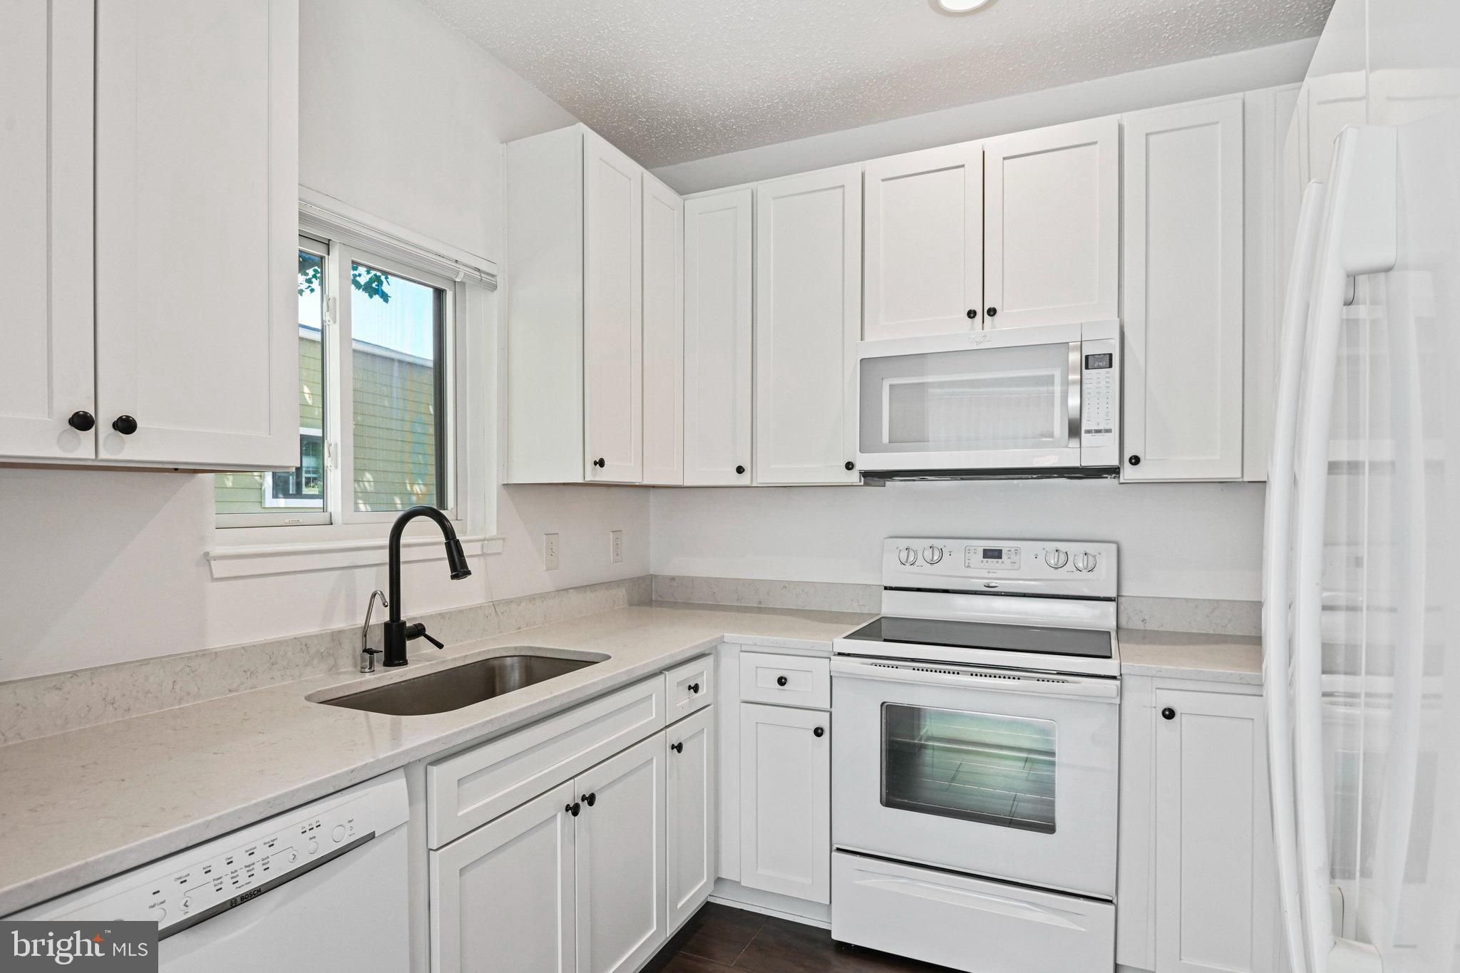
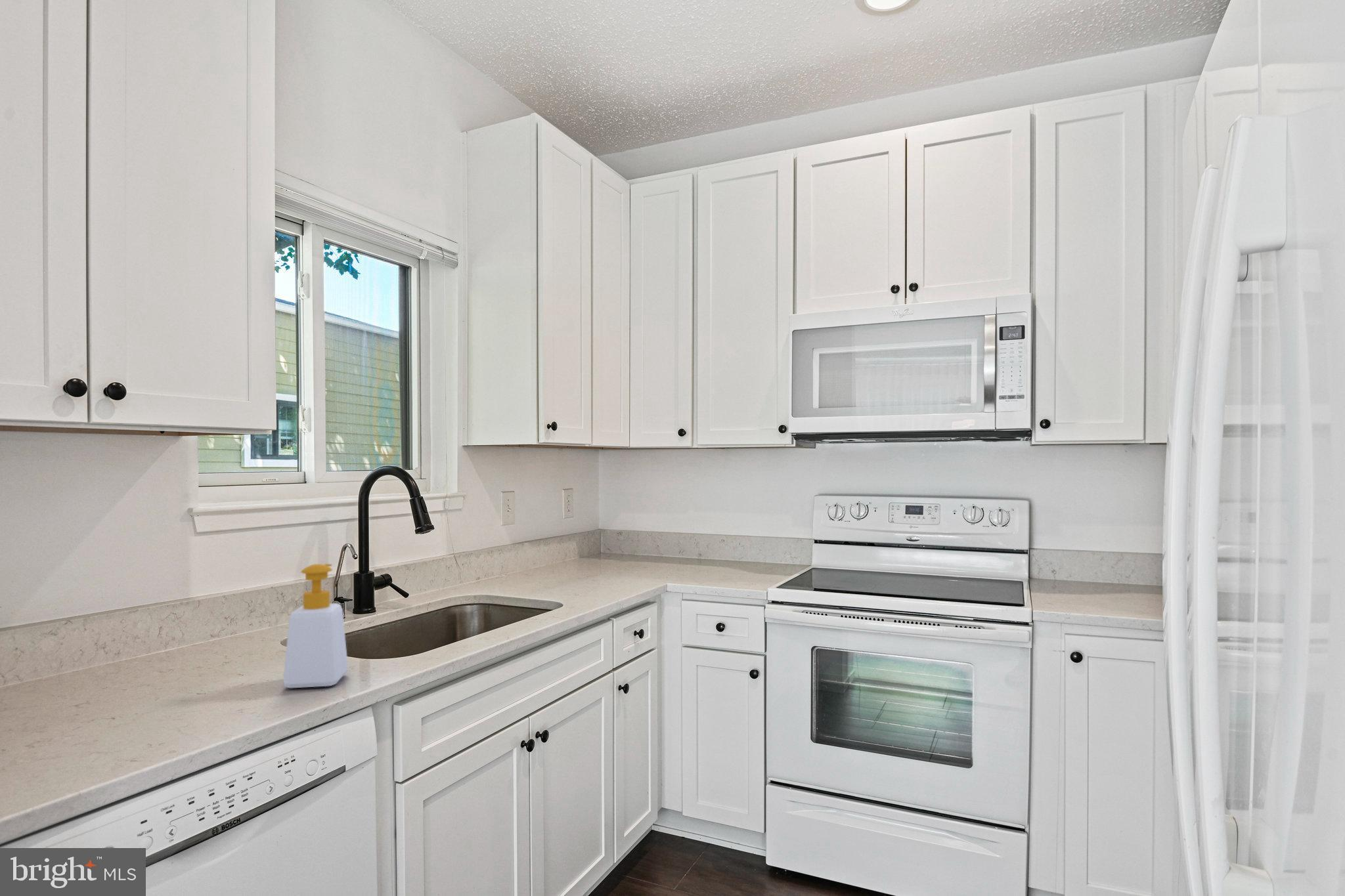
+ soap bottle (320, 620)
